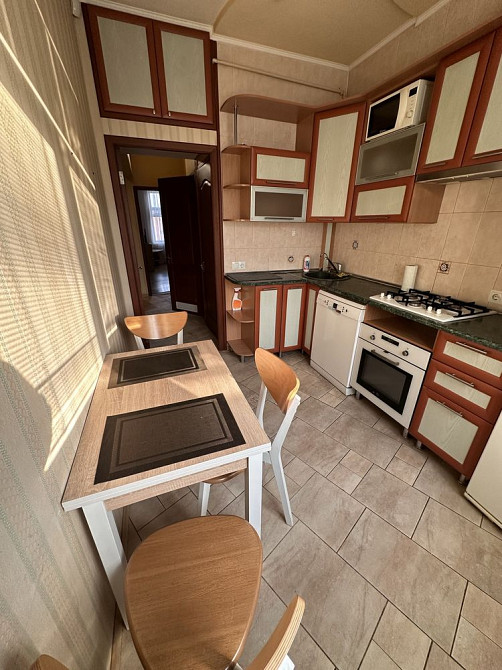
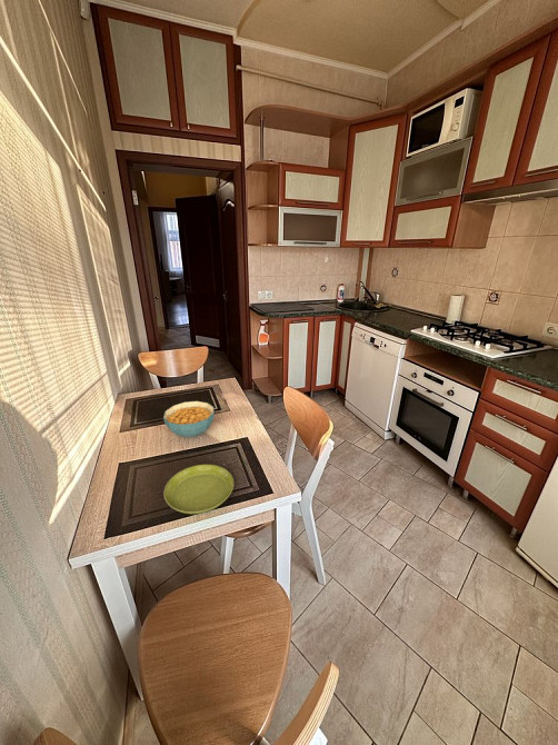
+ saucer (200, 489)
+ cereal bowl (190, 423)
